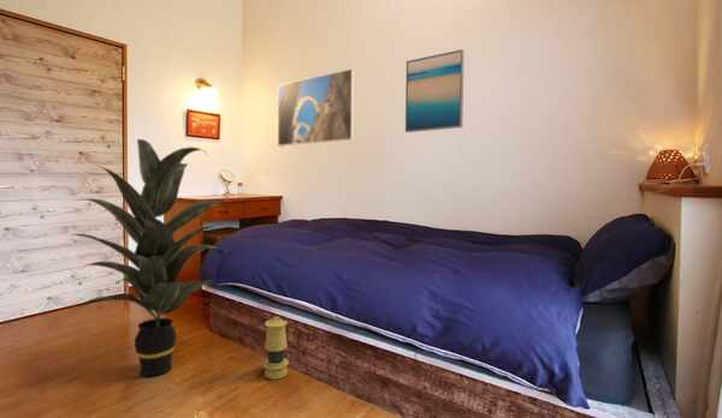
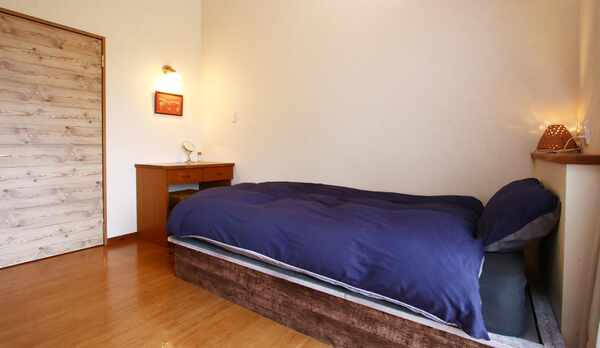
- lantern (276, 345)
- indoor plant (156, 252)
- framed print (313, 109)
- wall art (433, 92)
